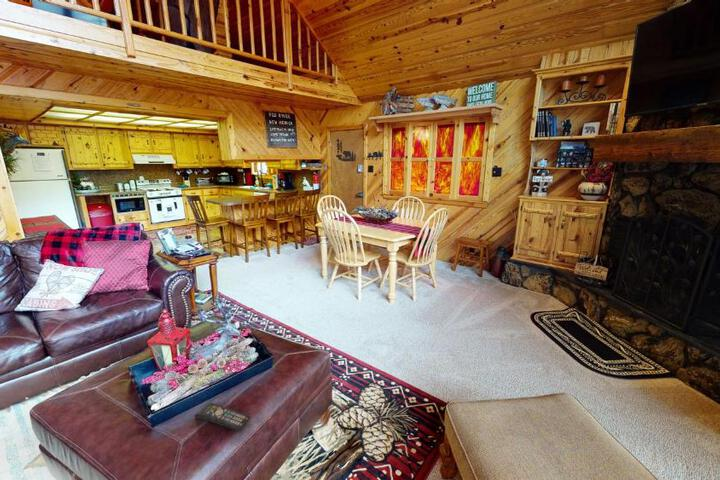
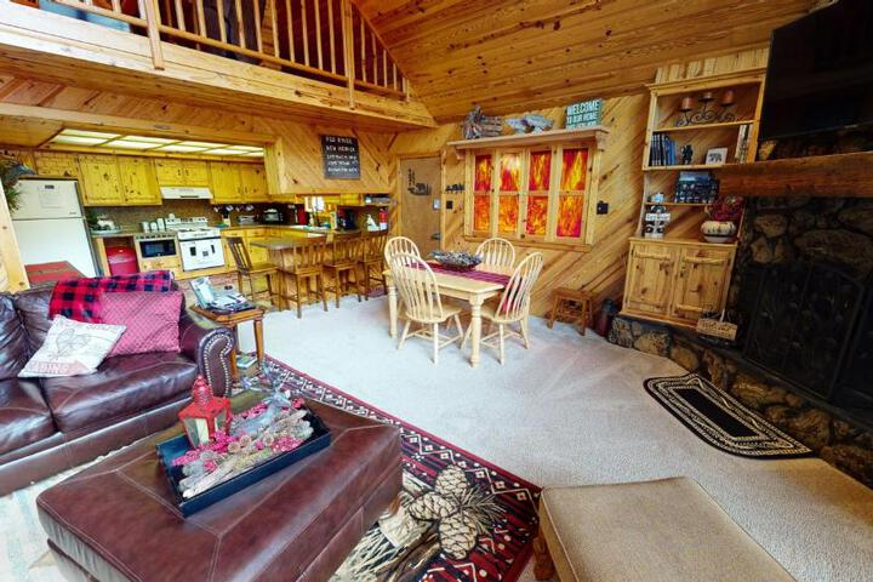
- remote control (221, 416)
